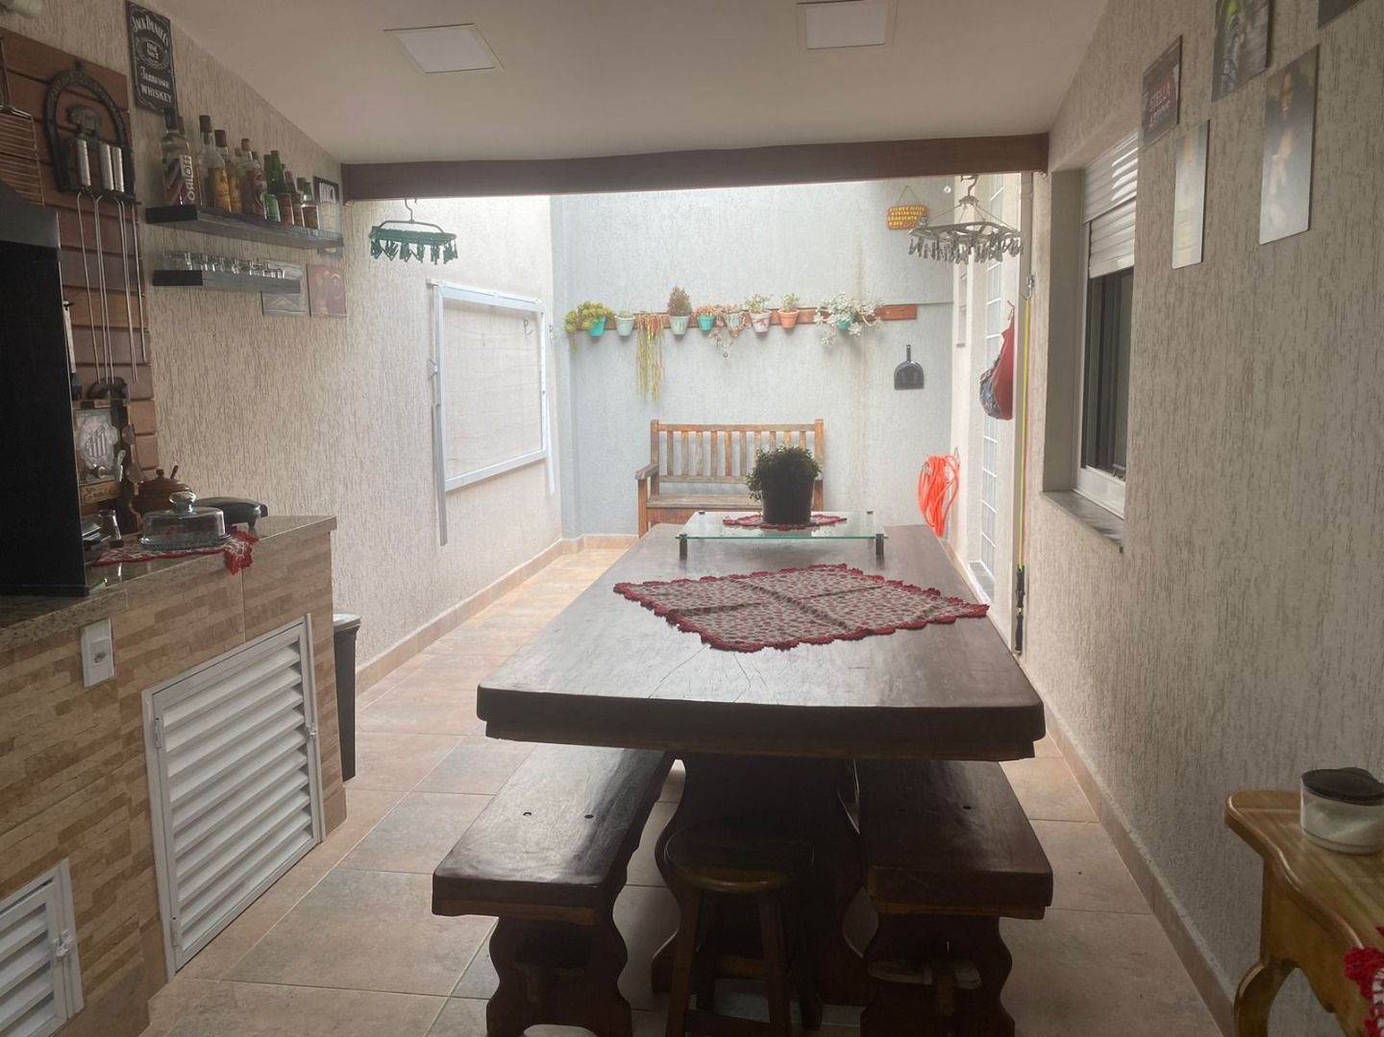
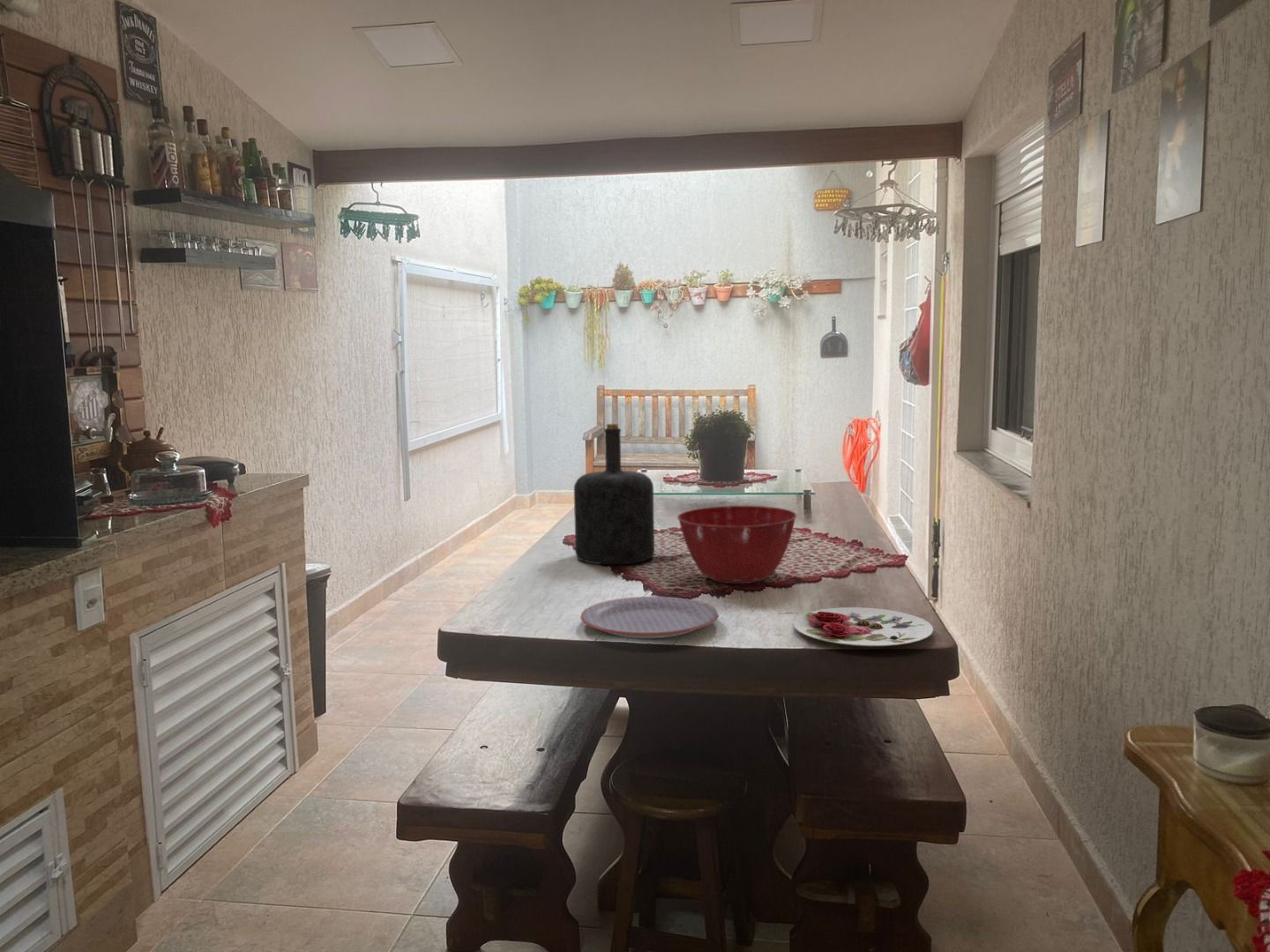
+ bottle (613, 490)
+ mixing bowl (736, 546)
+ plate (862, 624)
+ plate (649, 619)
